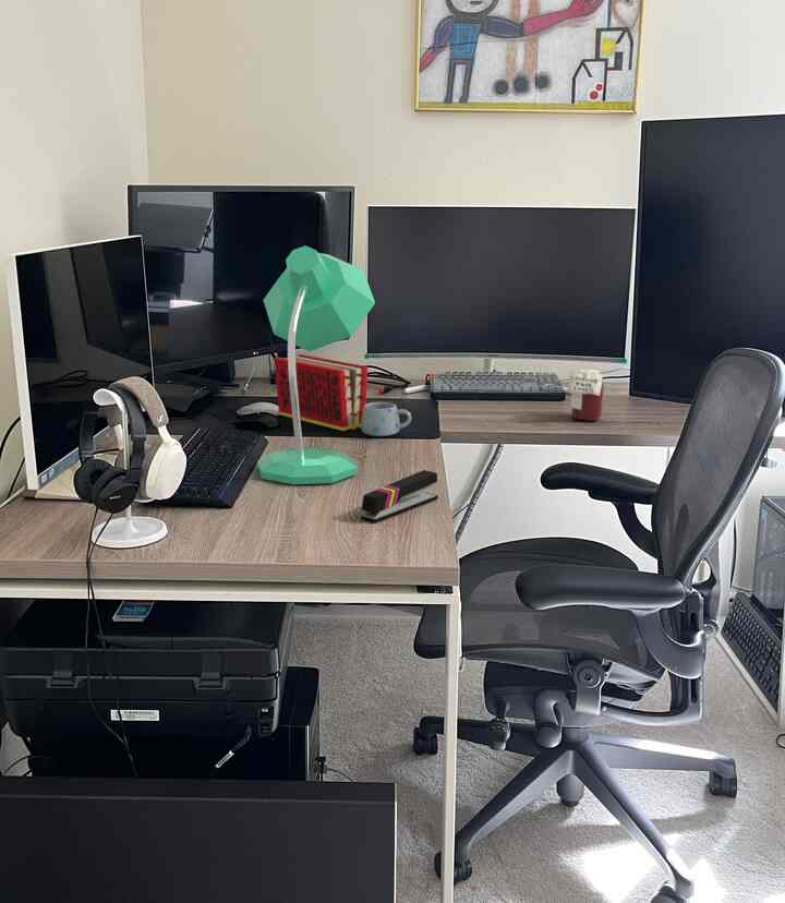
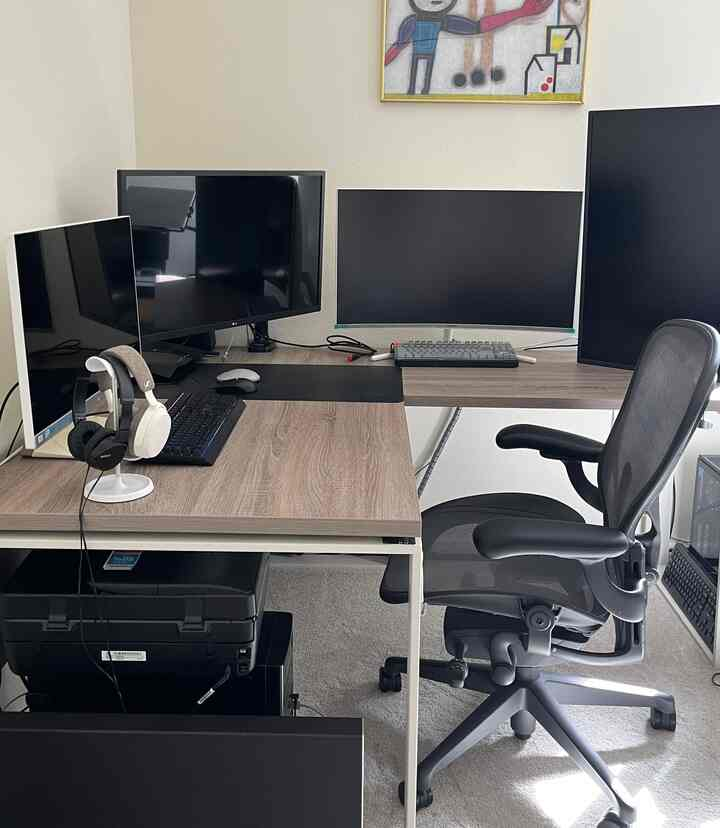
- stapler (400, 494)
- mug (386, 420)
- jar (585, 395)
- desk lamp (310, 350)
- book (321, 392)
